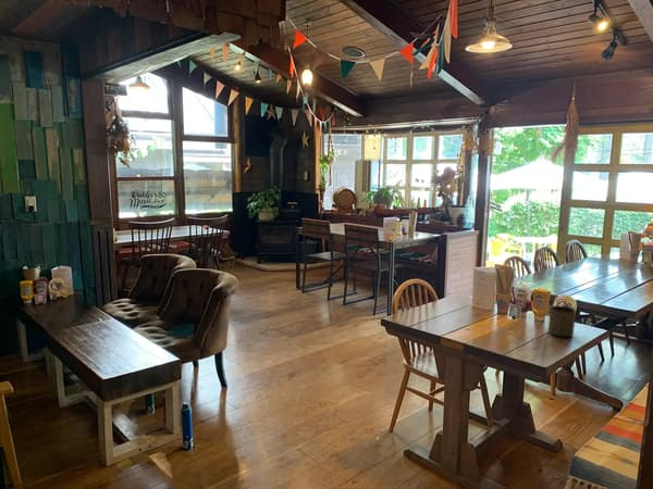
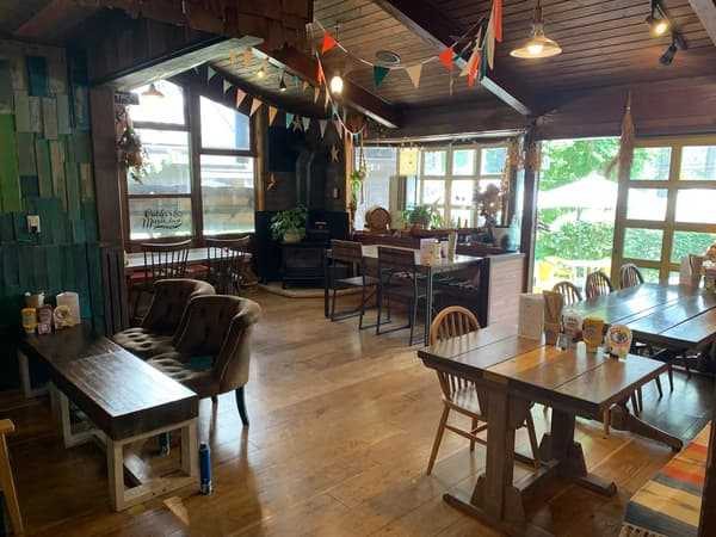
- cup (562, 321)
